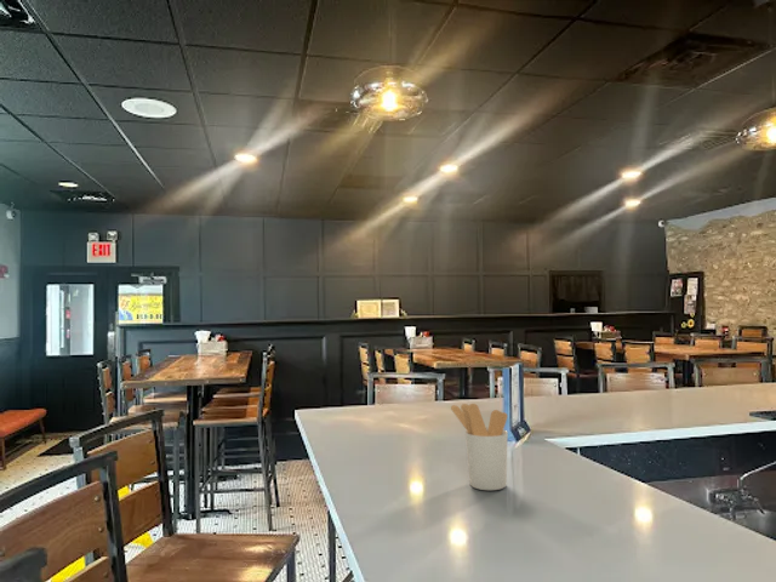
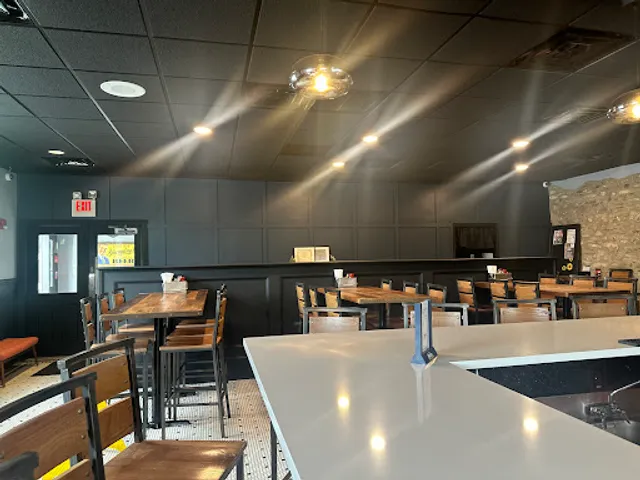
- utensil holder (479, 443)
